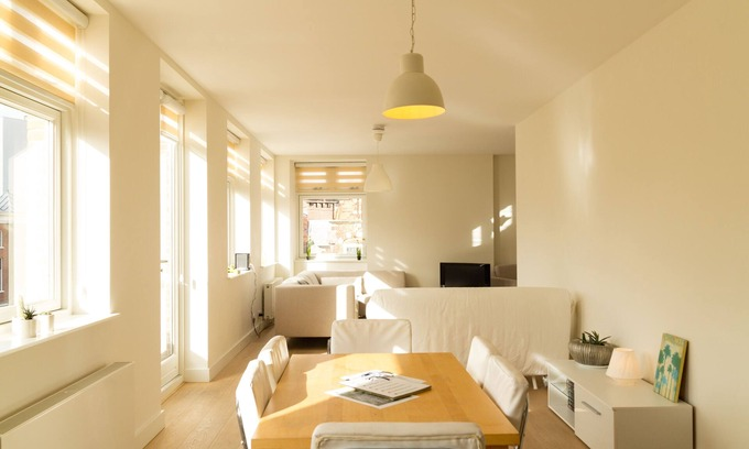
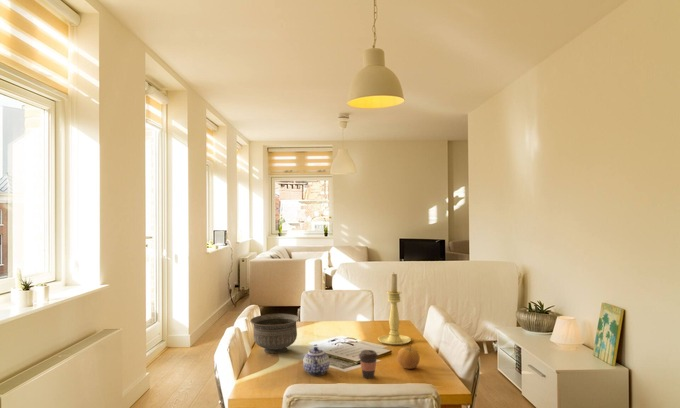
+ bowl (275, 334)
+ fruit (408, 355)
+ candle holder (394, 306)
+ teapot (316, 359)
+ coffee cup (368, 364)
